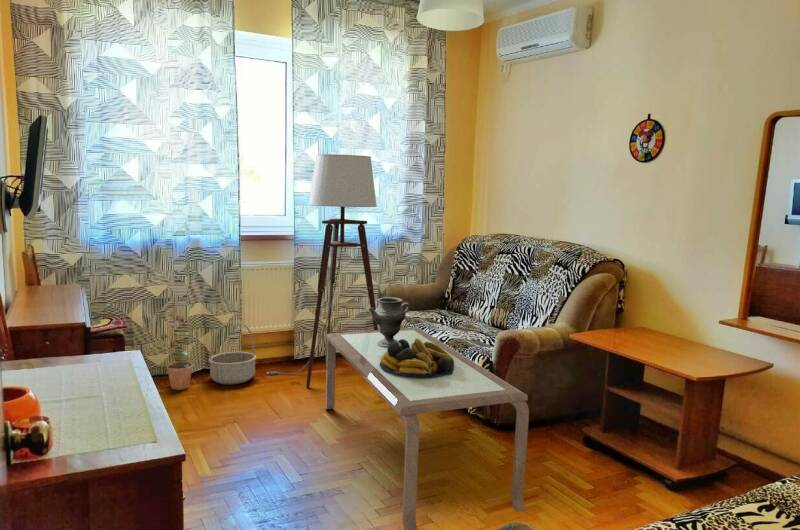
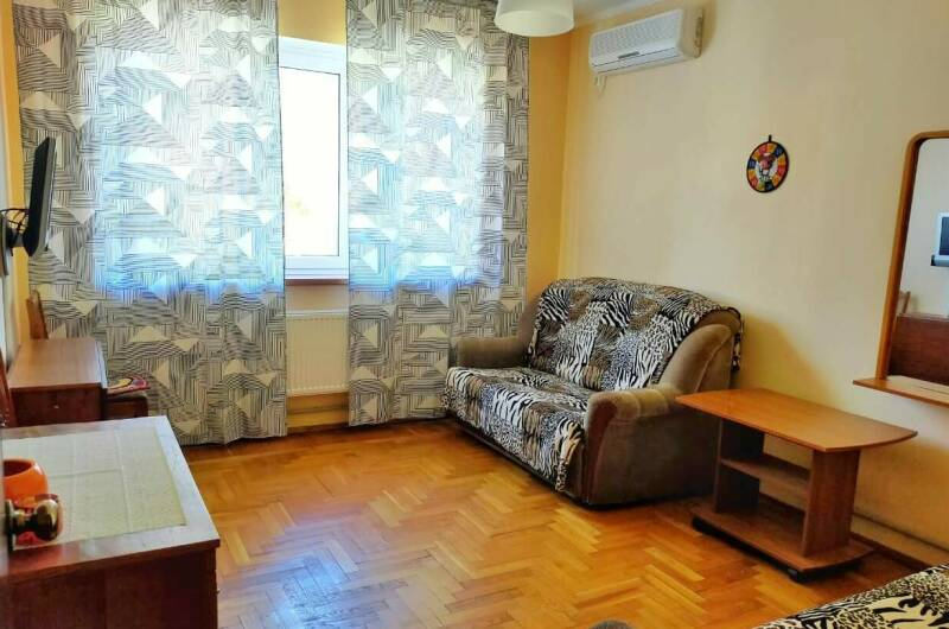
- fruit bowl (417, 353)
- floor lamp (326, 268)
- potted plant (176, 351)
- decorative vase (389, 321)
- coffee table (410, 405)
- basket (232, 352)
